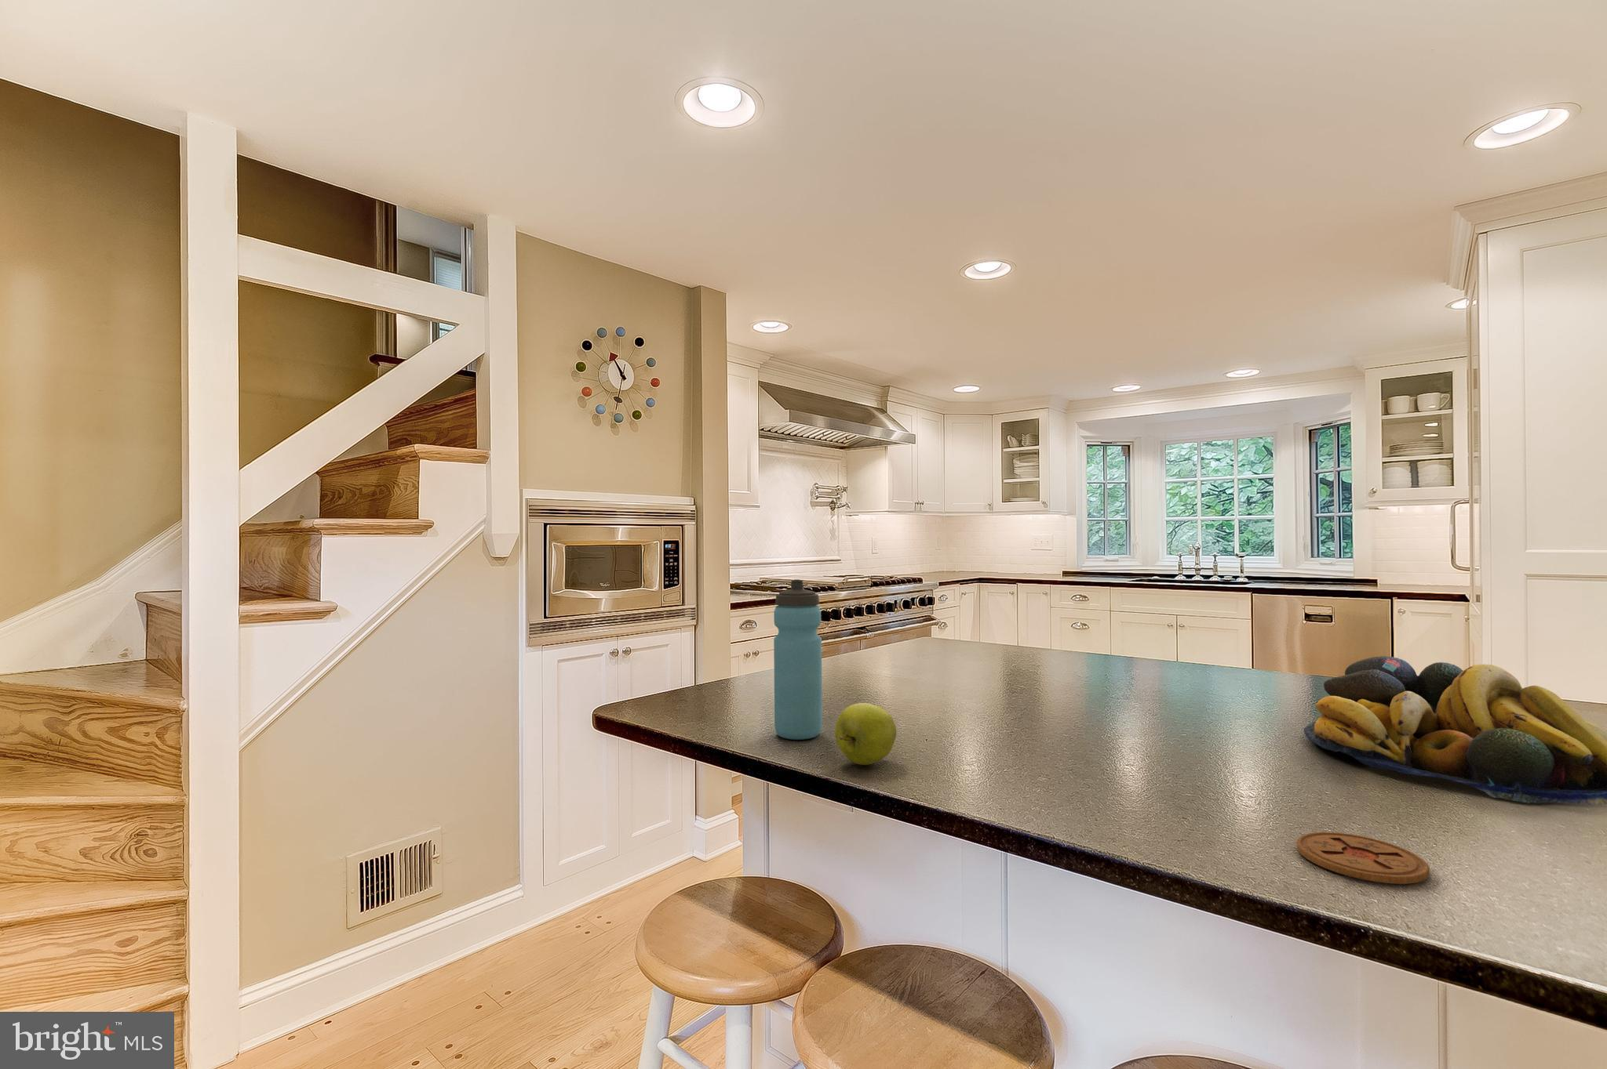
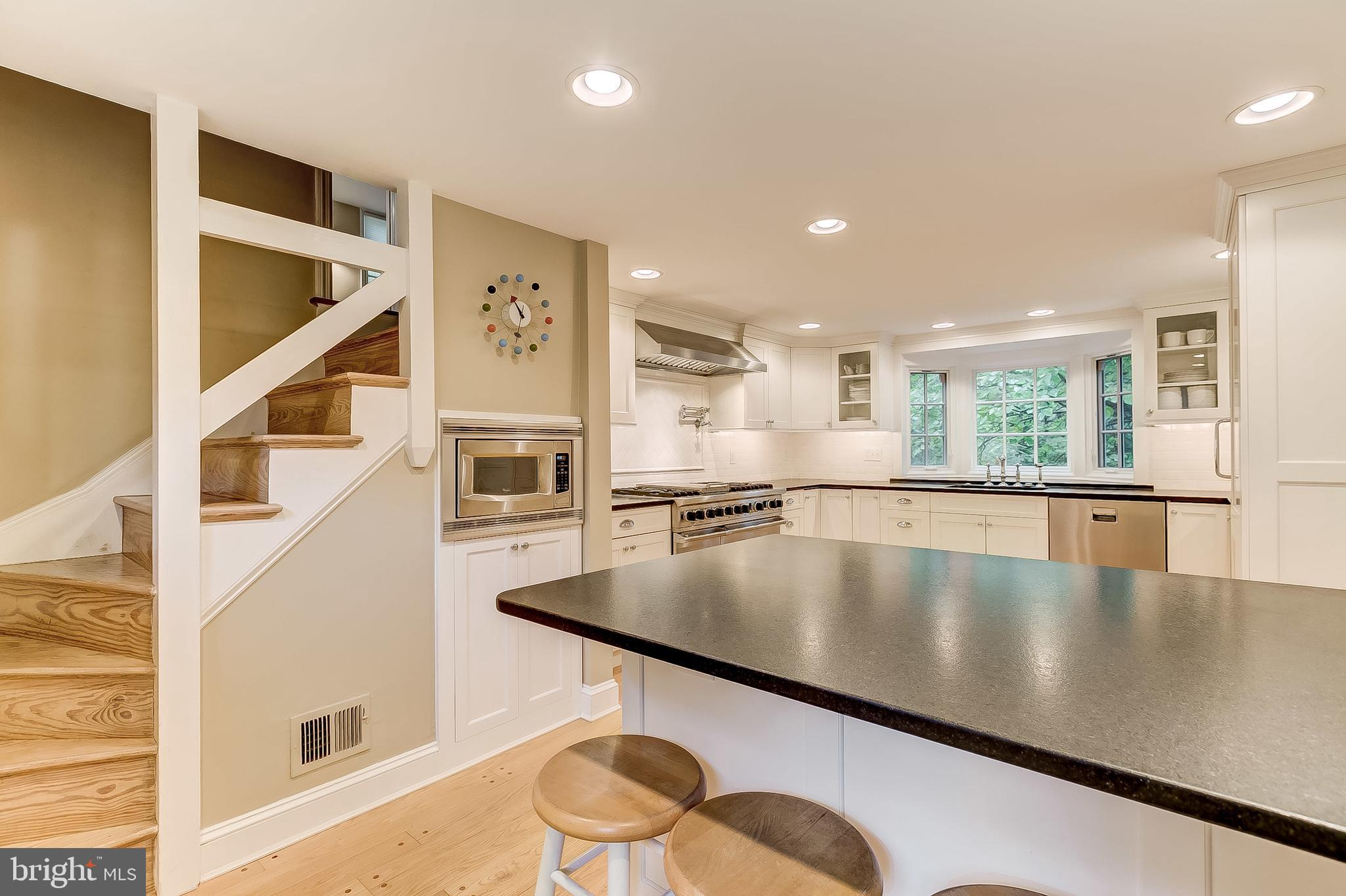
- fruit bowl (1458, 710)
- apple (864, 733)
- water bottle (798, 656)
- coaster (1360, 855)
